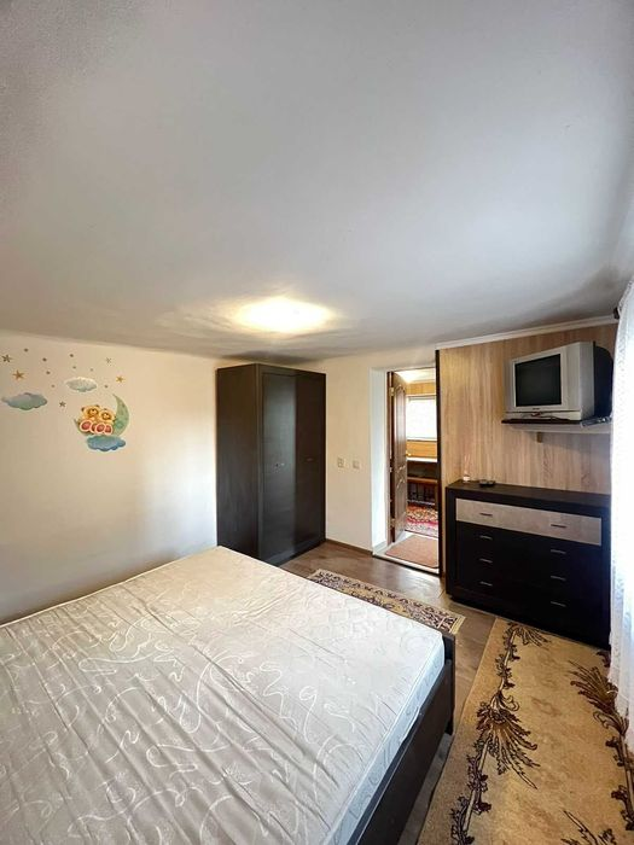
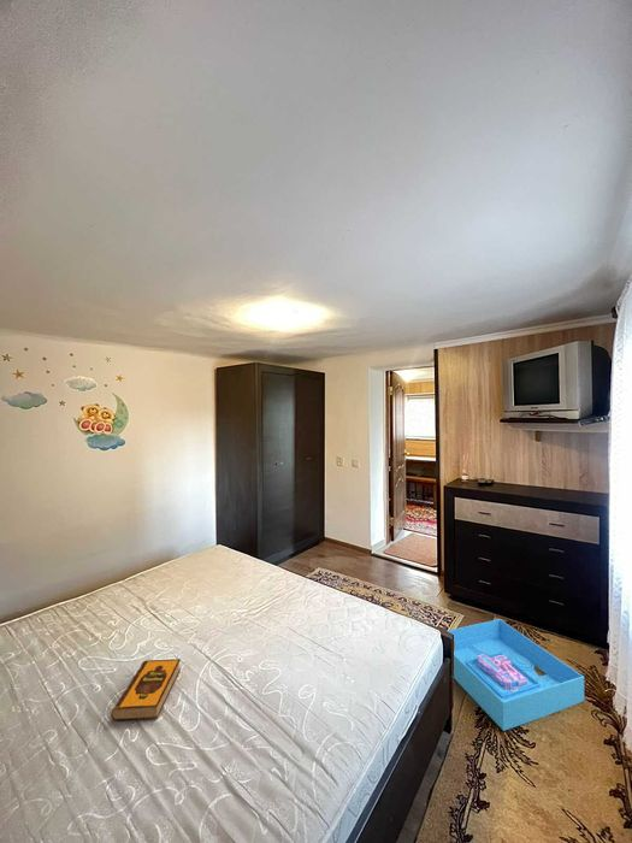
+ hardback book (148, 686)
+ storage bin (501, 665)
